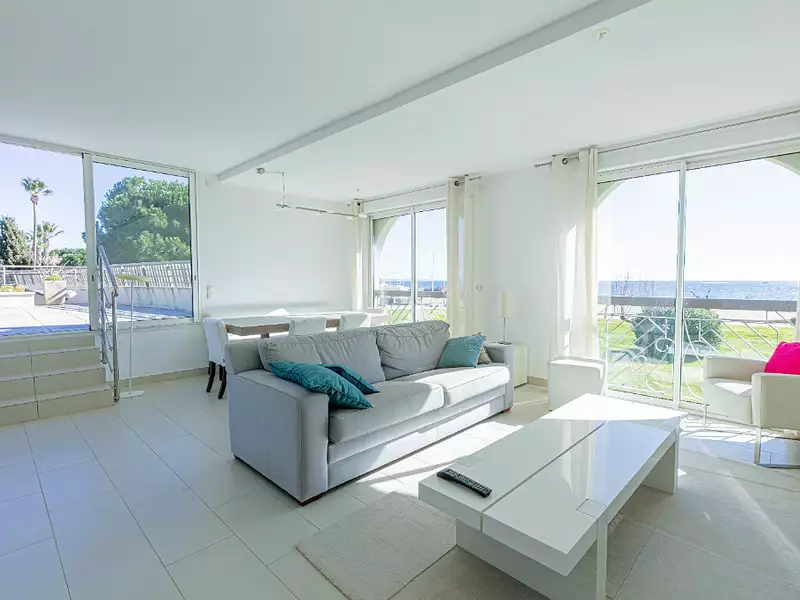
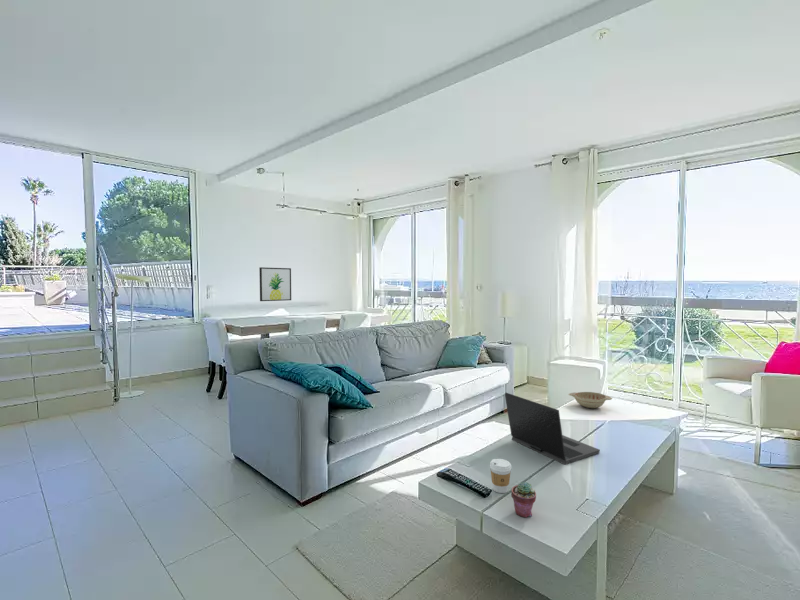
+ potted succulent (523, 497)
+ wall art (275, 284)
+ coffee cup (500, 475)
+ decorative bowl (589, 400)
+ laptop (550, 421)
